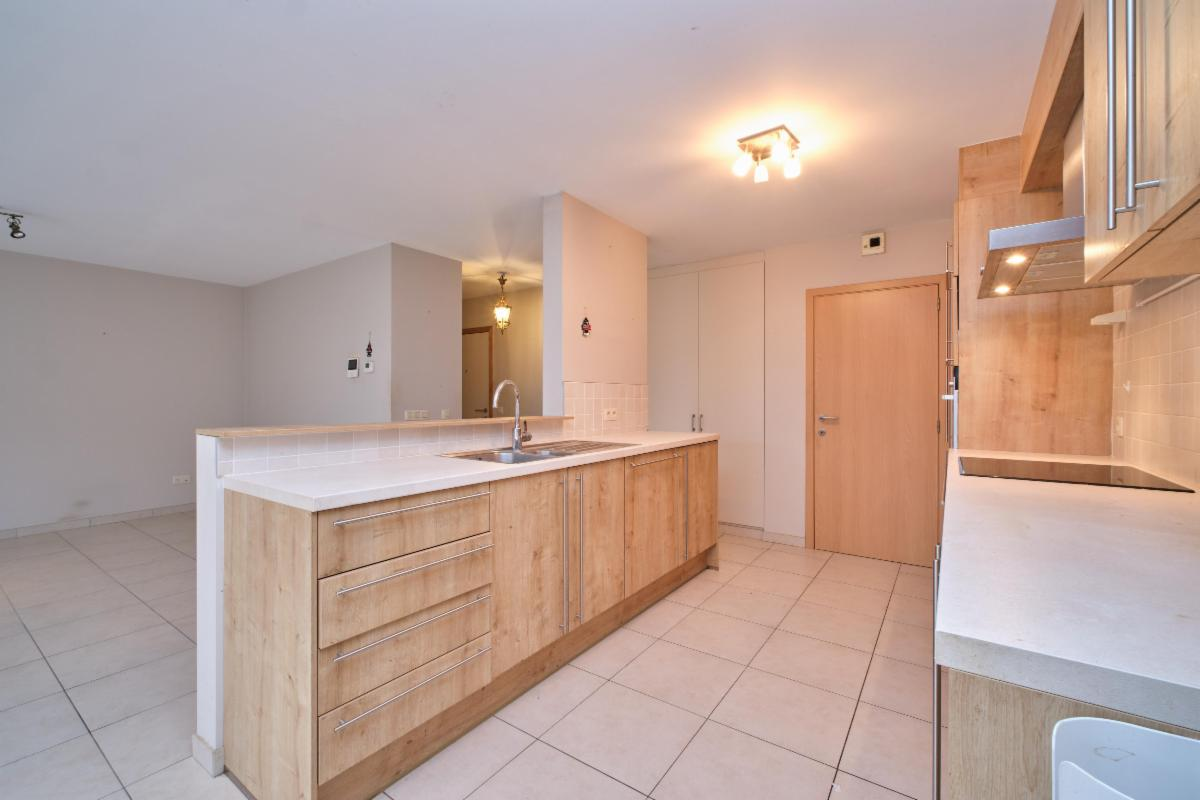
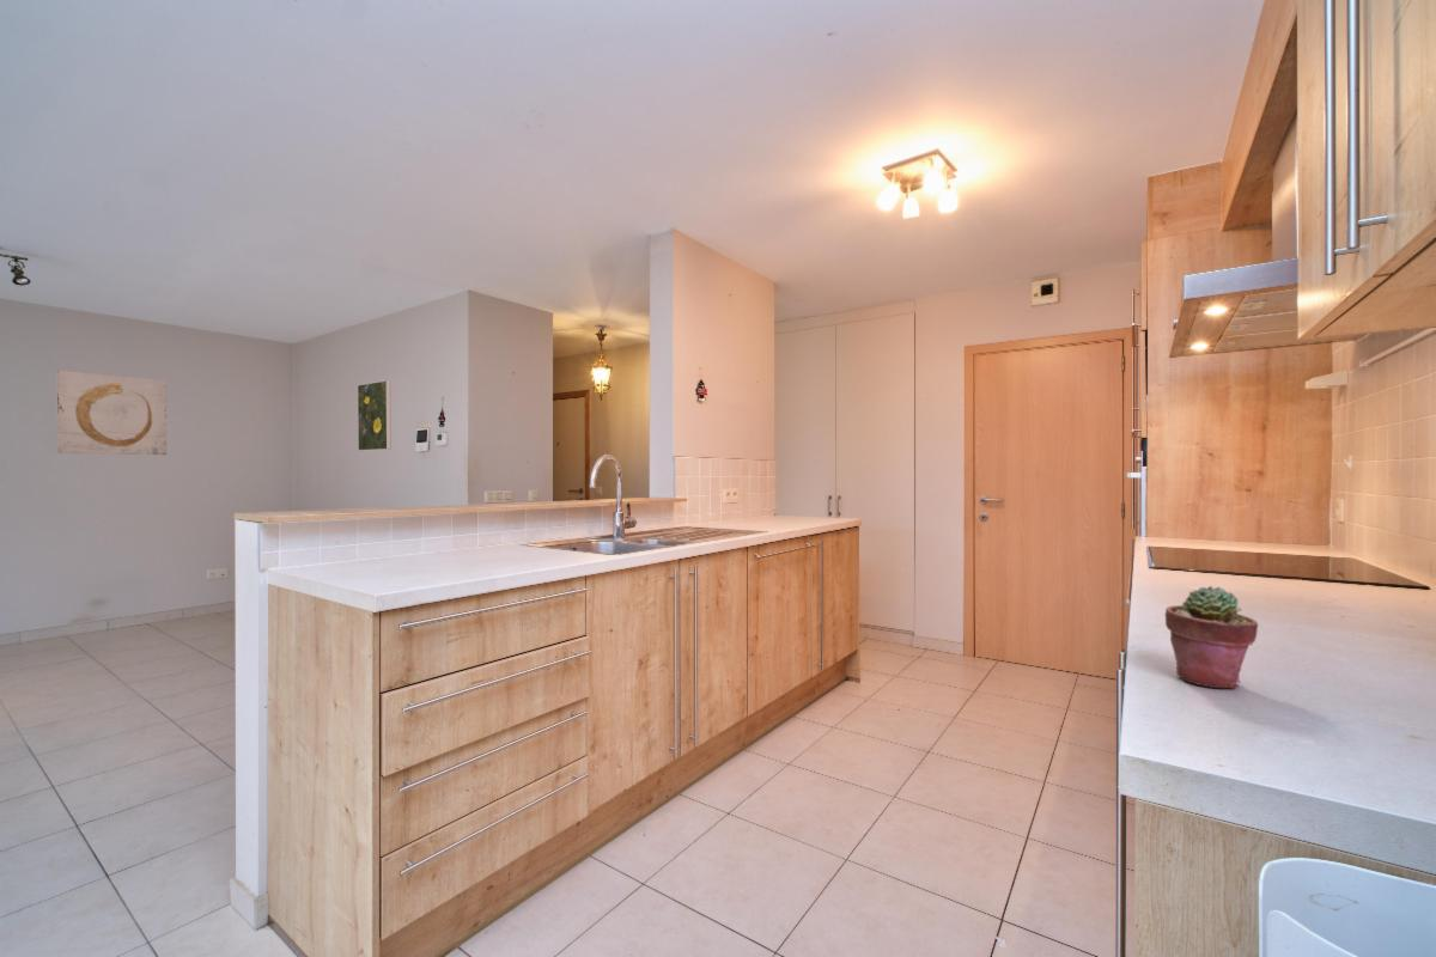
+ wall art (114, 414)
+ potted succulent (1209, 633)
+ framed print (373, 416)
